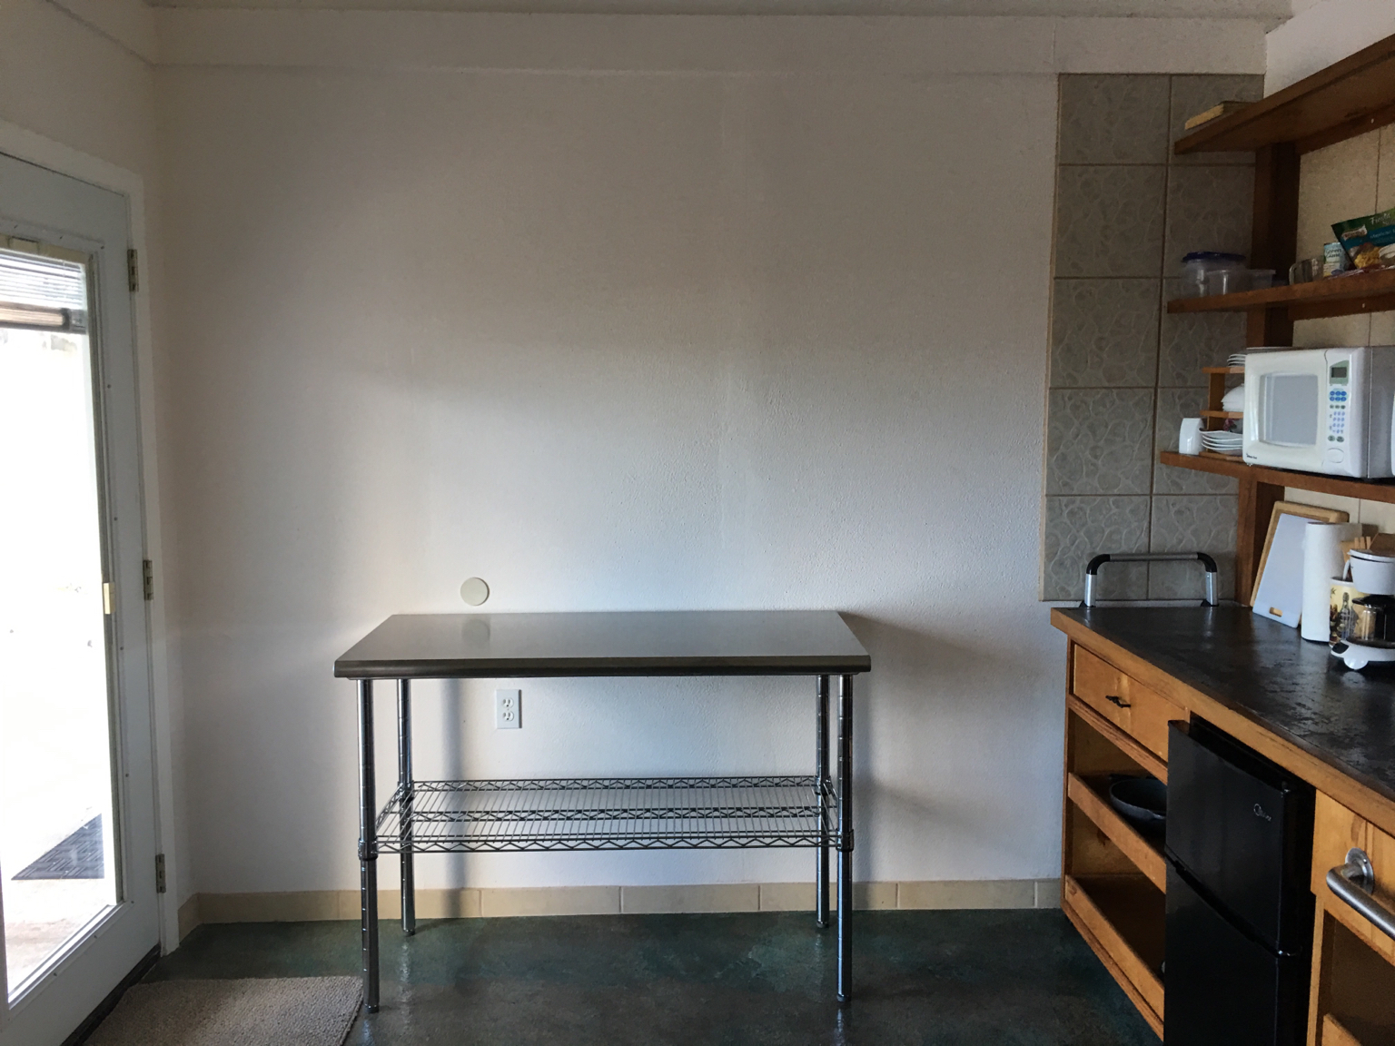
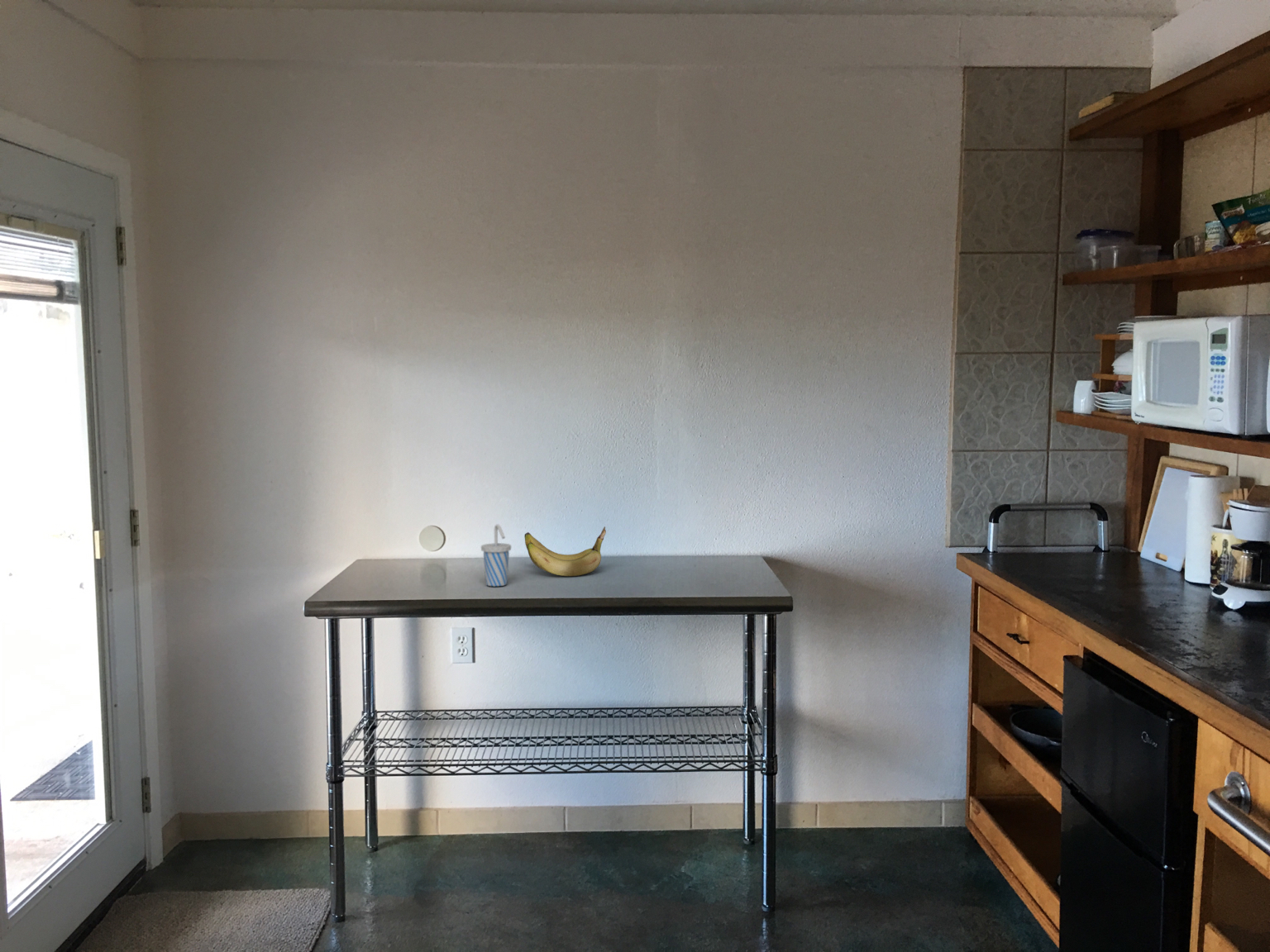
+ cup (497, 555)
+ banana (560, 554)
